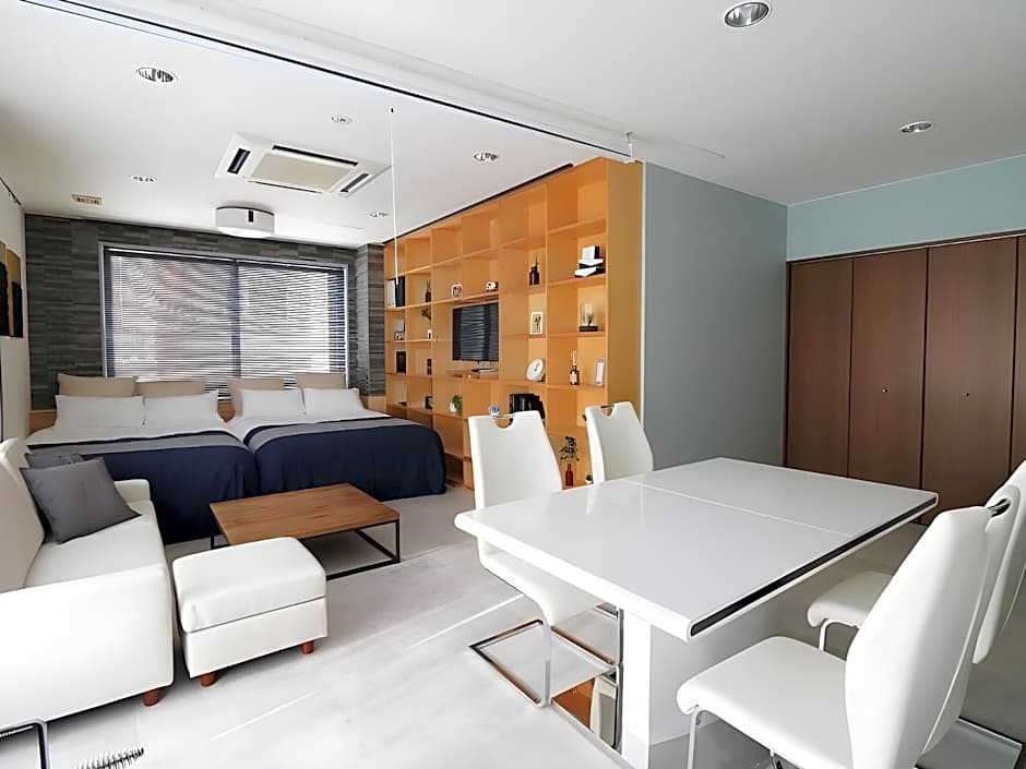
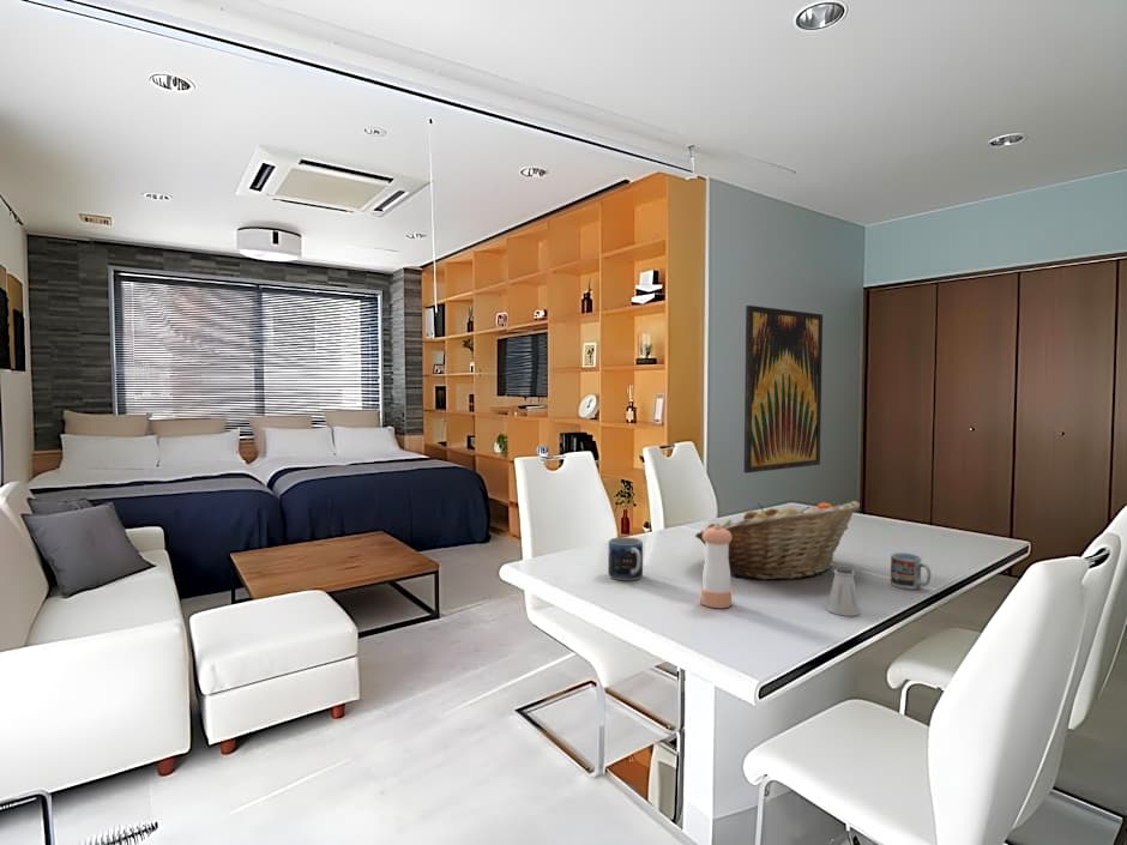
+ pepper shaker (716, 563)
+ mug (628, 560)
+ cup (910, 571)
+ wall art (784, 390)
+ saltshaker (843, 589)
+ fruit basket (777, 532)
